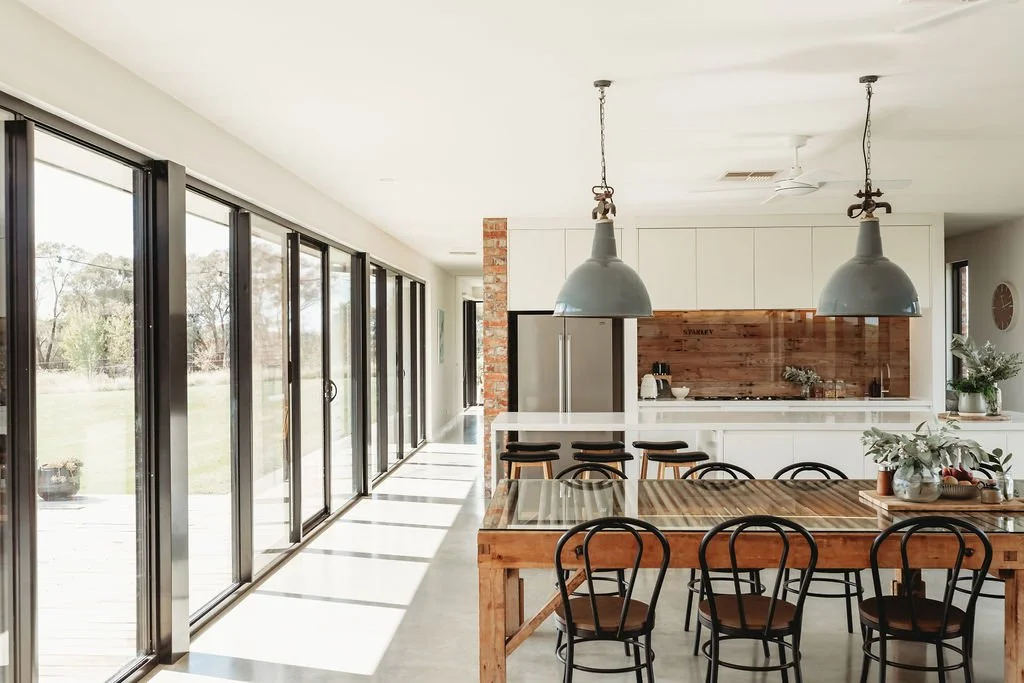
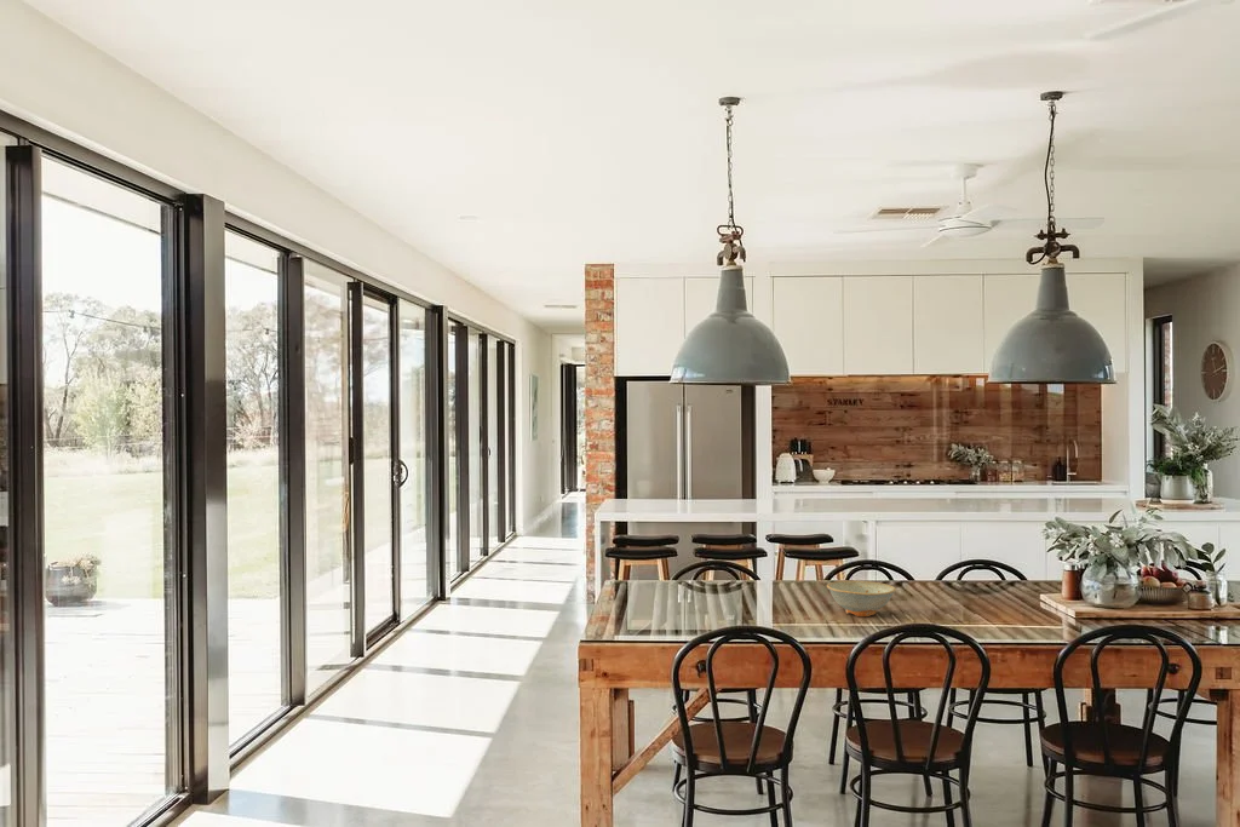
+ dish (861, 599)
